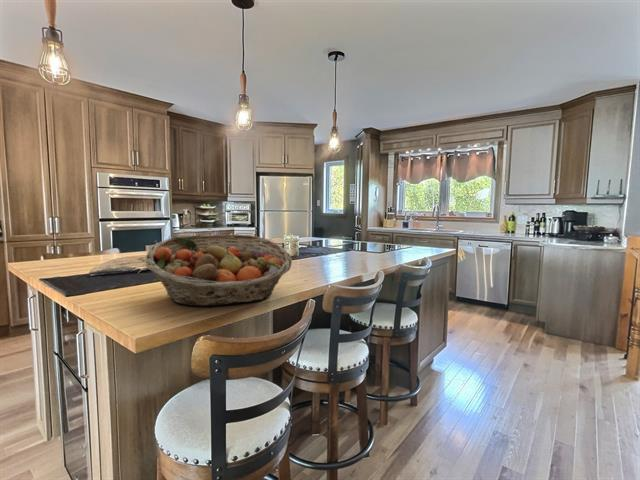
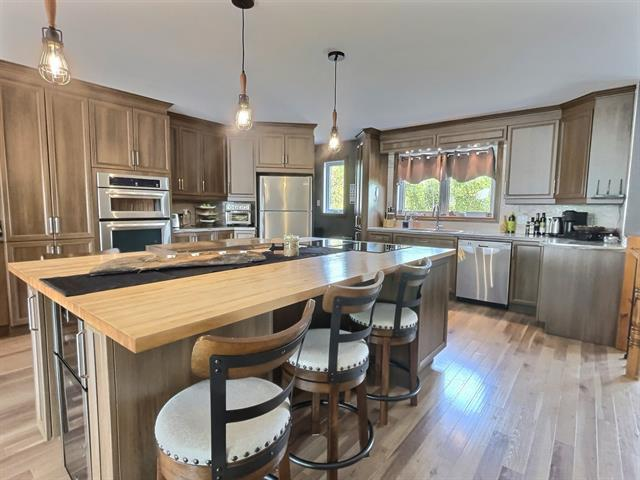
- fruit basket (223, 265)
